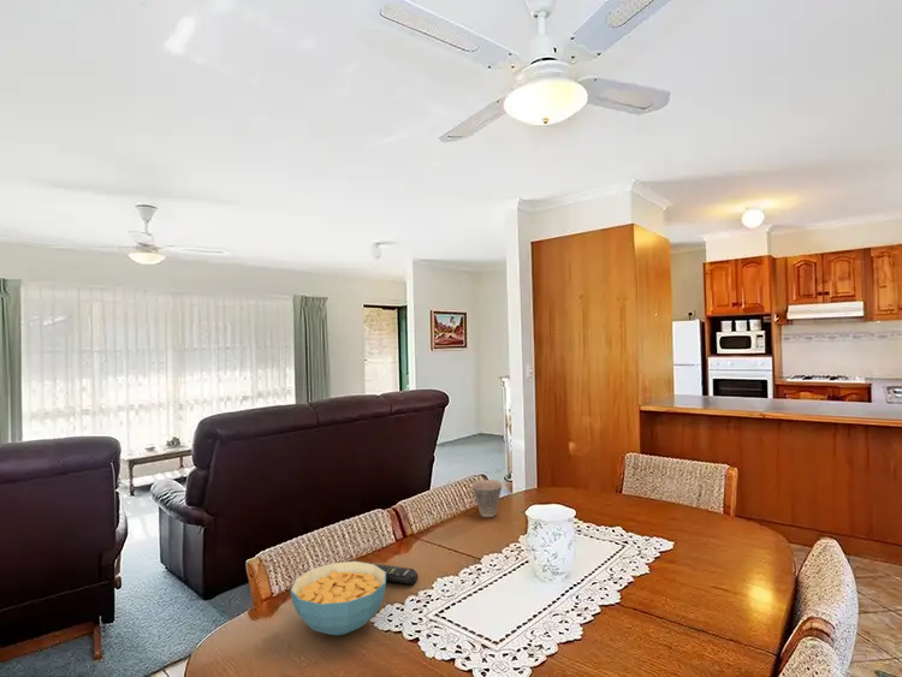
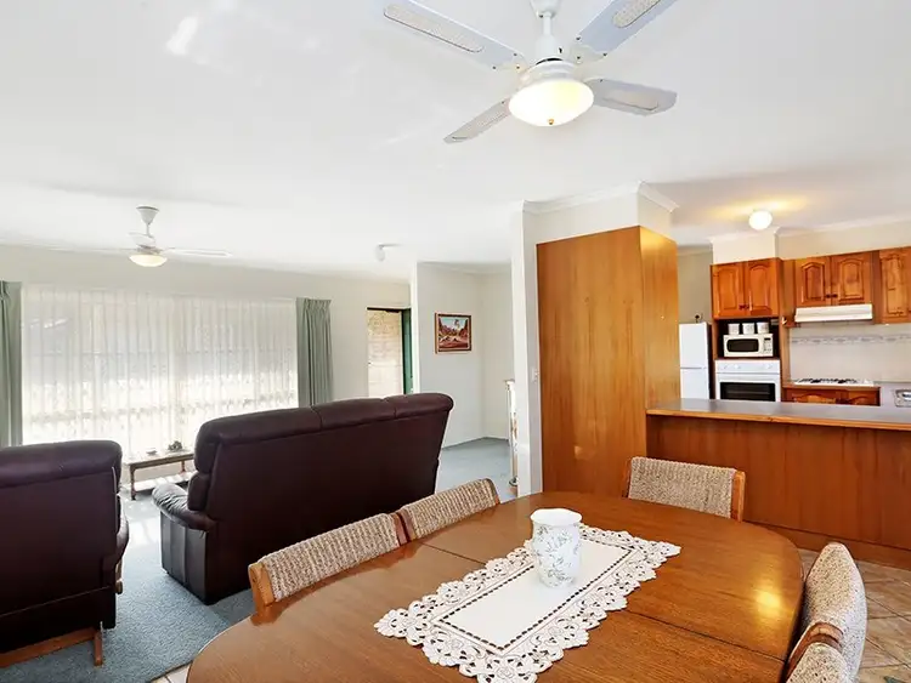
- cup (487, 499)
- remote control (380, 568)
- cereal bowl (340, 604)
